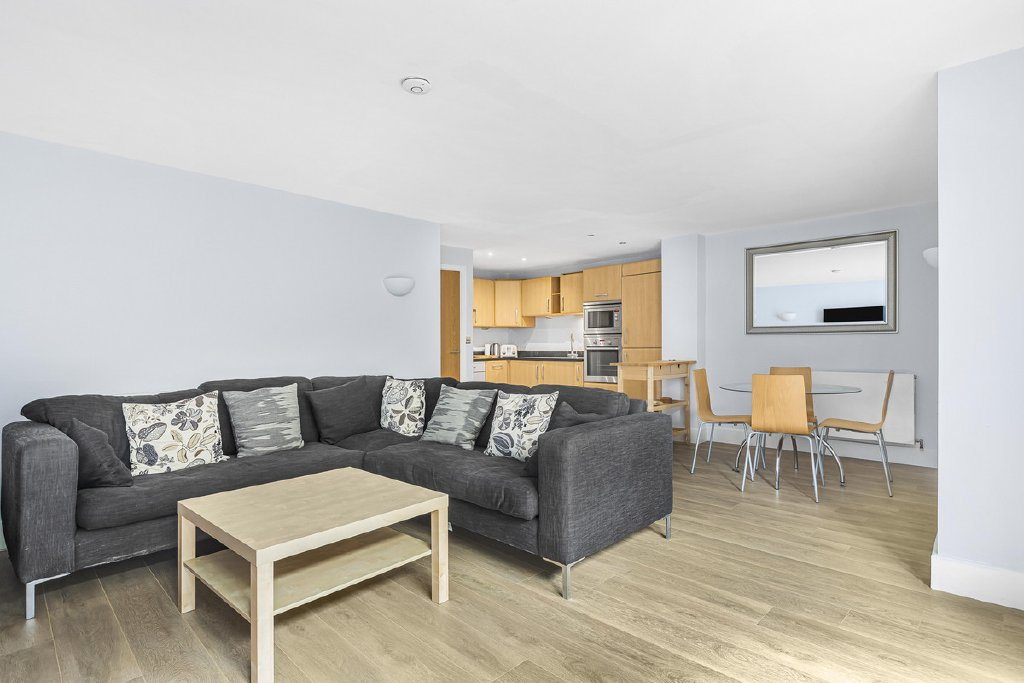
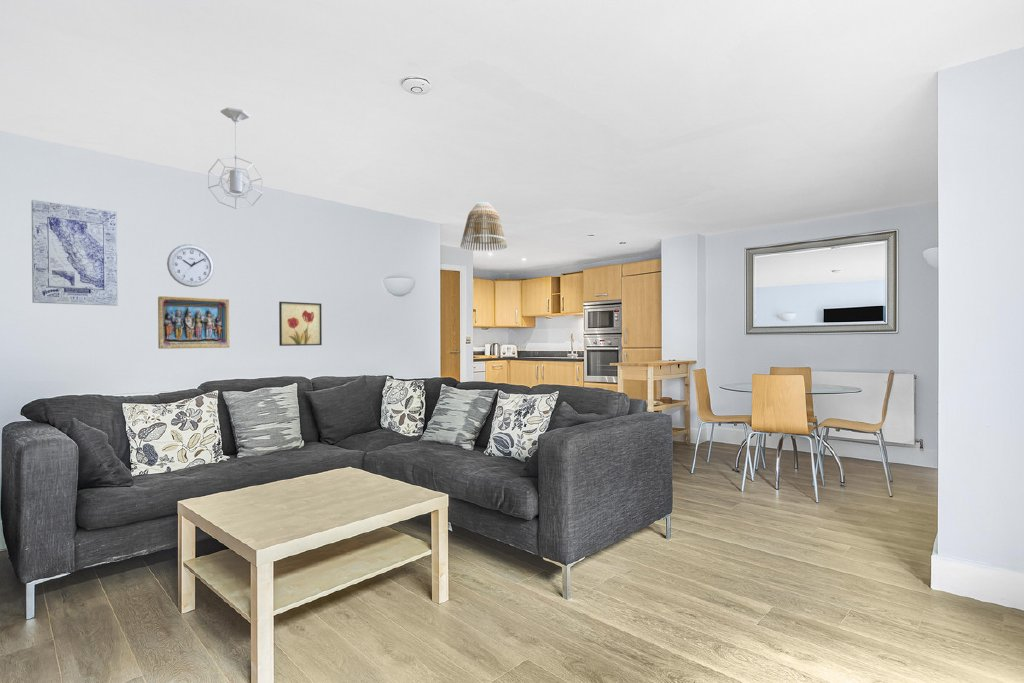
+ wall clock (191, 265)
+ relief panel (194, 323)
+ pendant light (235, 161)
+ wall art (76, 255)
+ lamp shade (484, 225)
+ wall art (300, 324)
